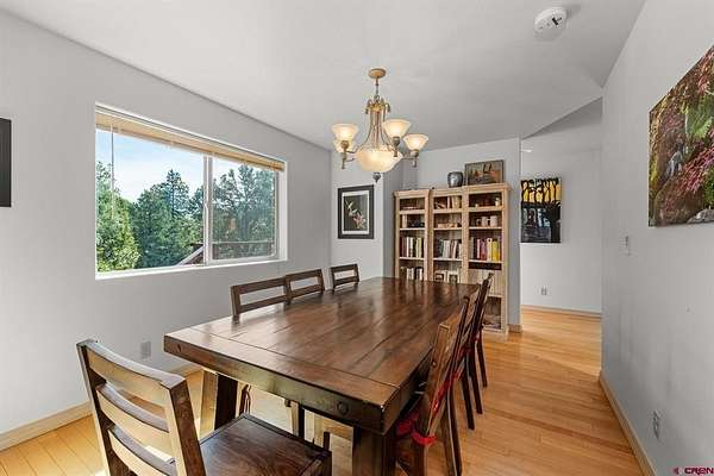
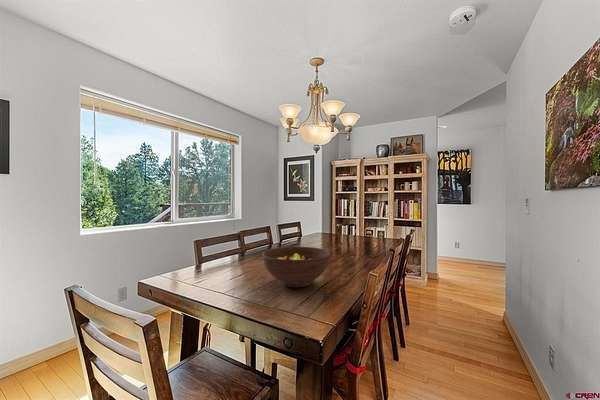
+ fruit bowl (296, 268)
